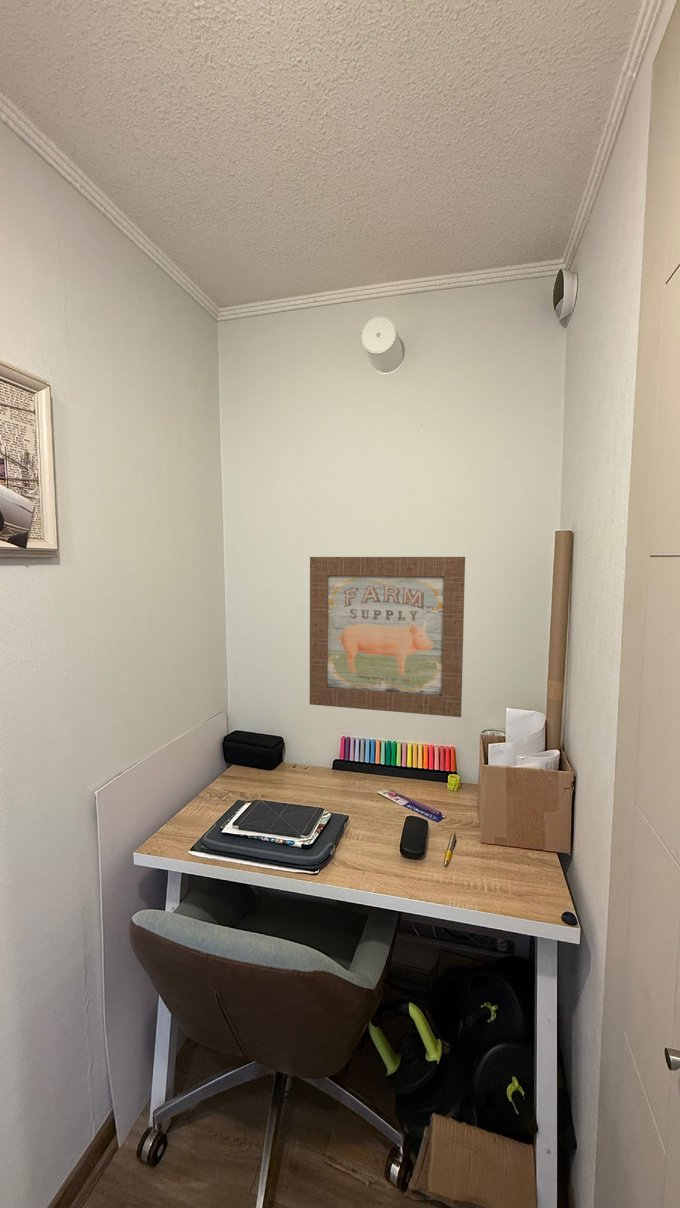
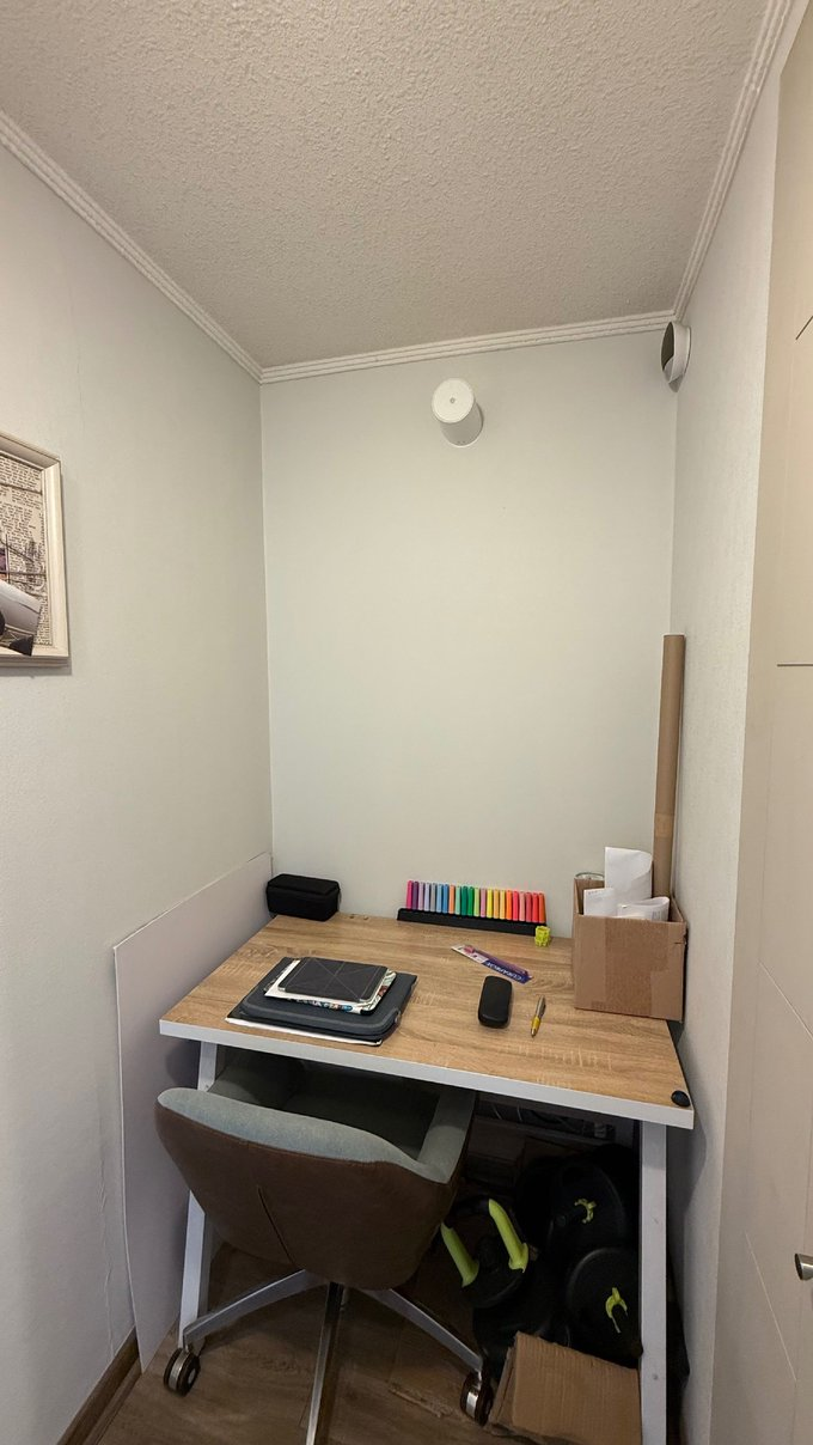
- wall art (384, 633)
